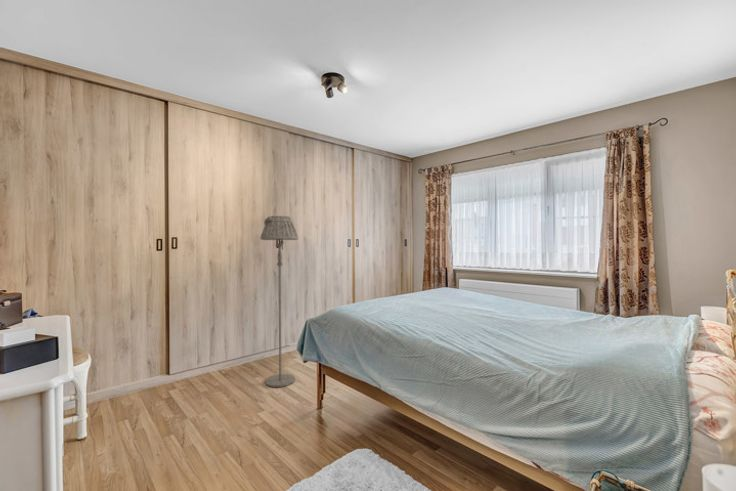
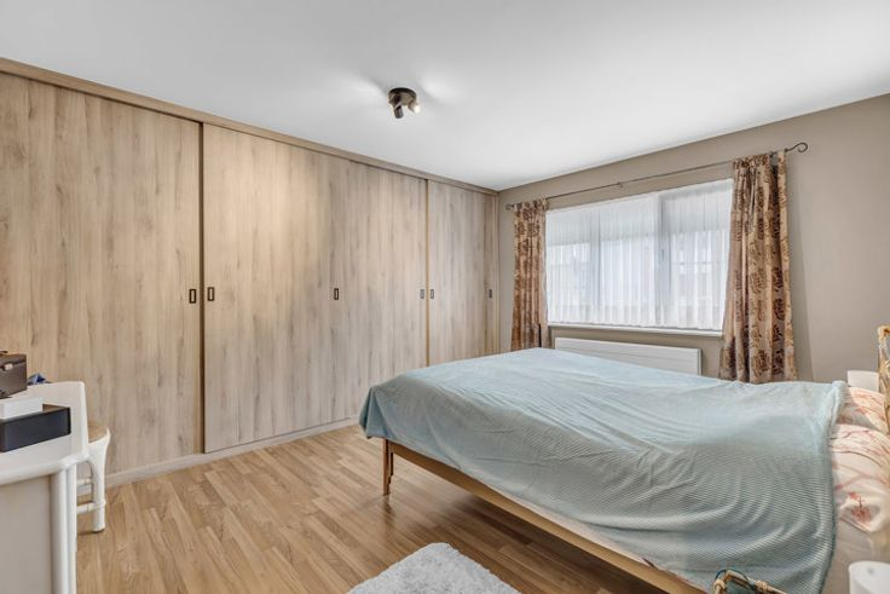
- floor lamp (280, 298)
